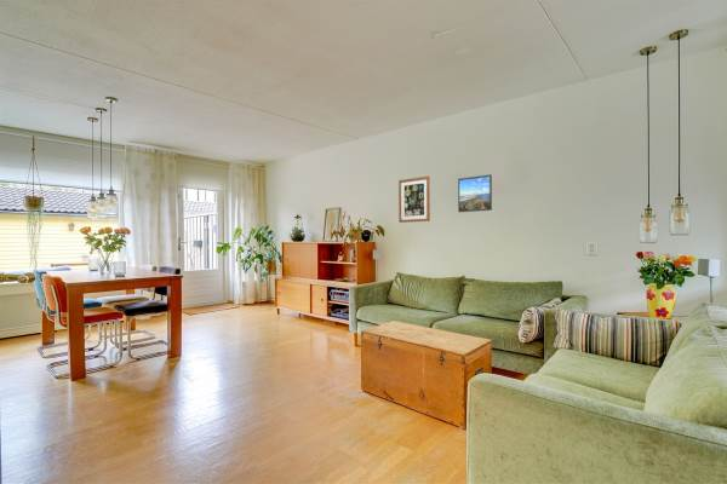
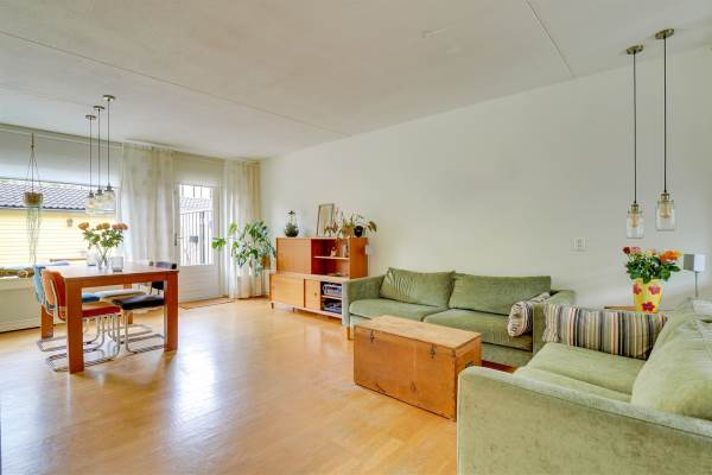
- wall art (413, 200)
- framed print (474, 194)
